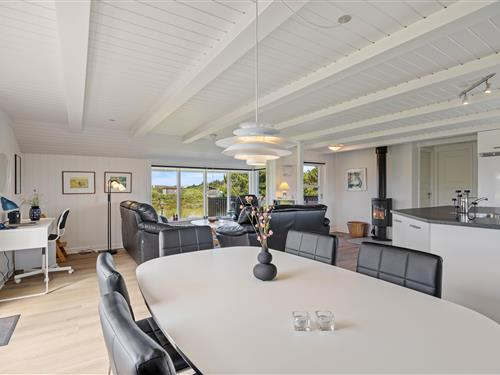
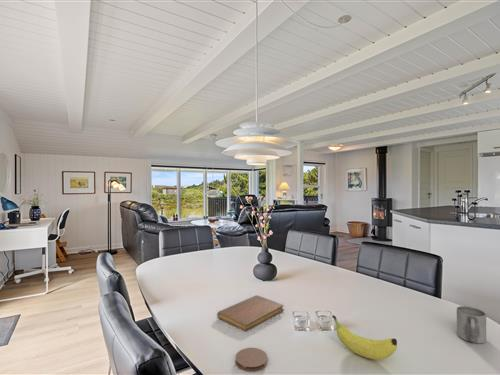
+ fruit (363, 339)
+ coaster (251, 358)
+ notebook (251, 310)
+ mug (471, 326)
